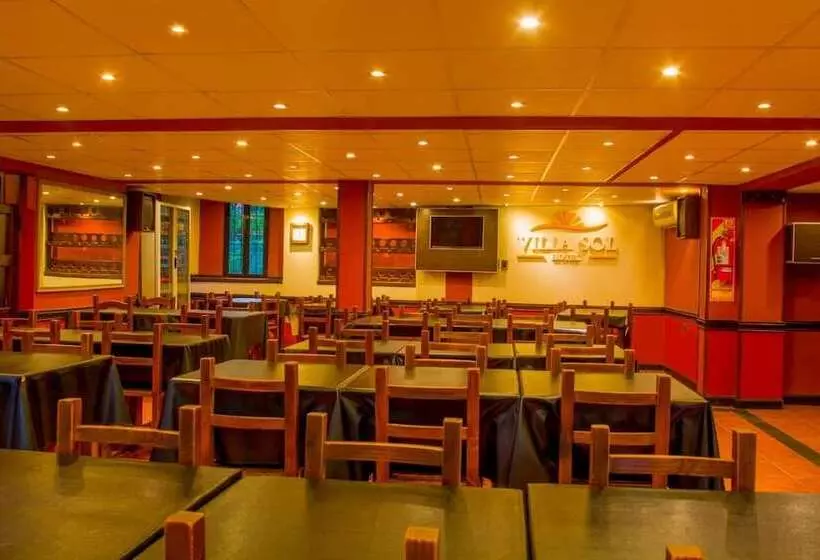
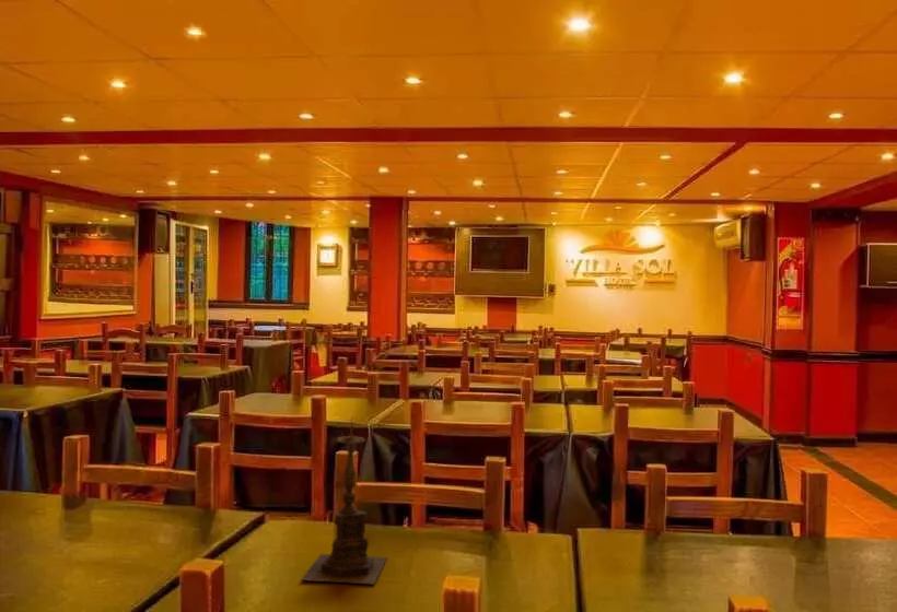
+ candle holder (348, 492)
